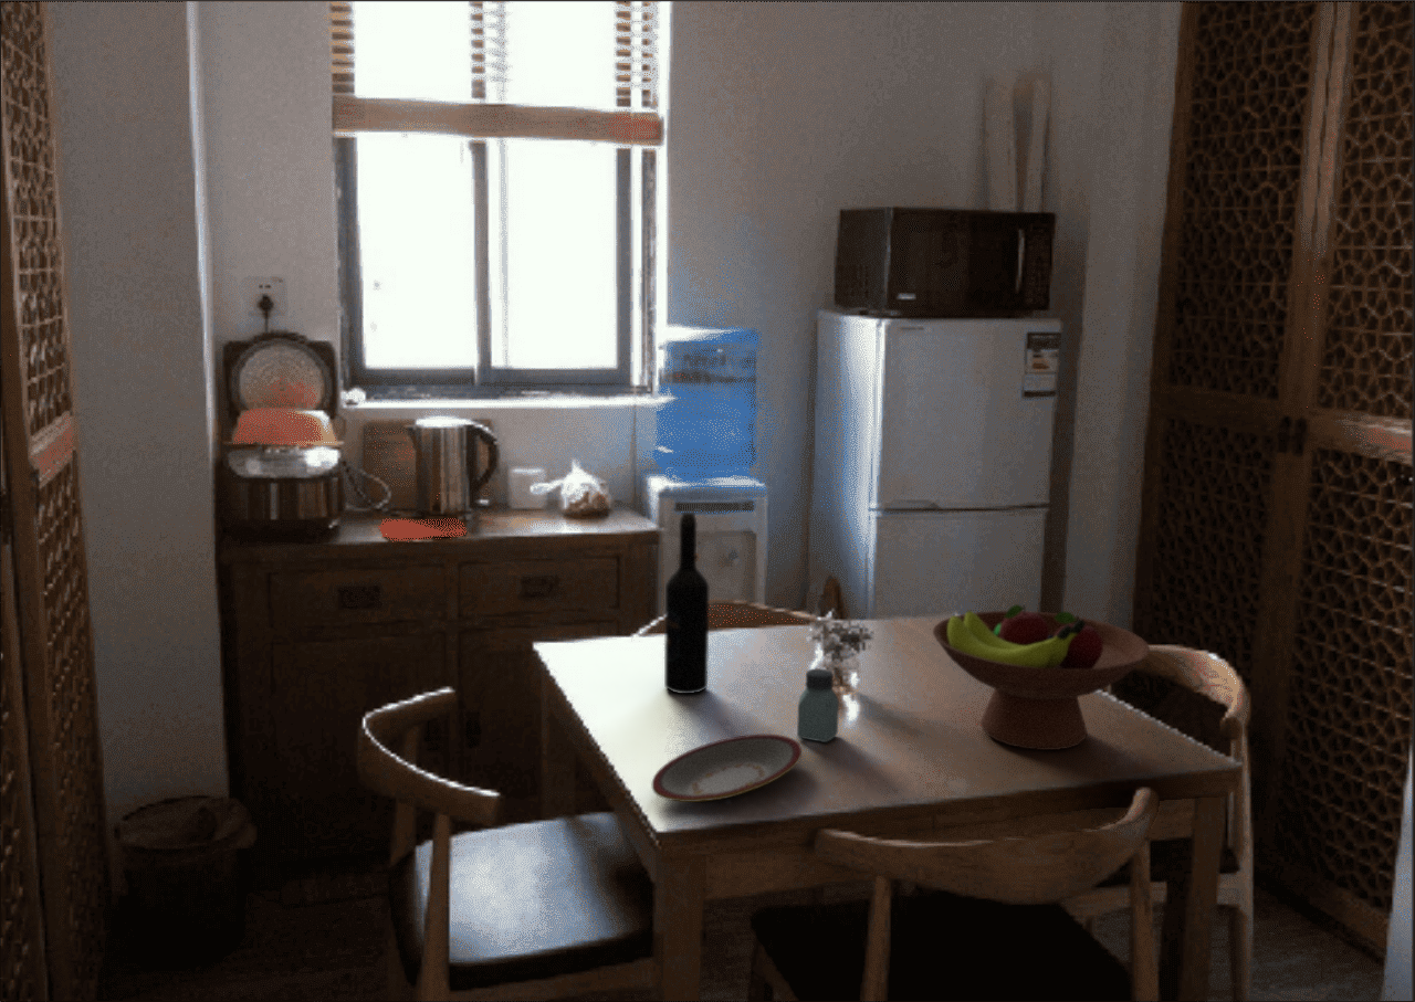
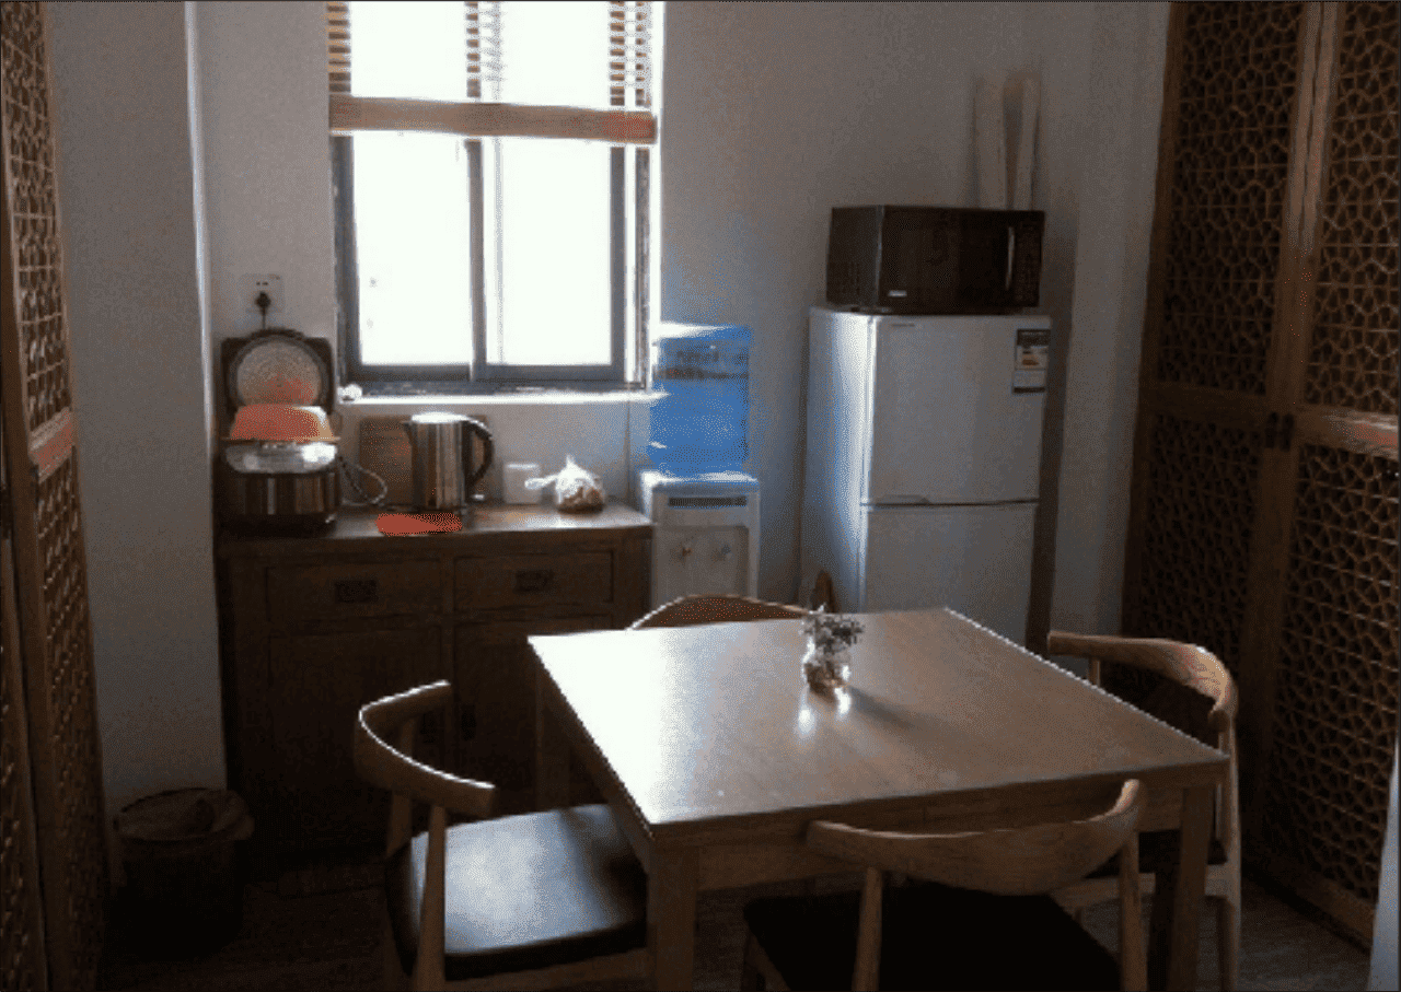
- wine bottle (686, 601)
- plate (729, 772)
- fruit bowl (1037, 667)
- saltshaker (818, 704)
